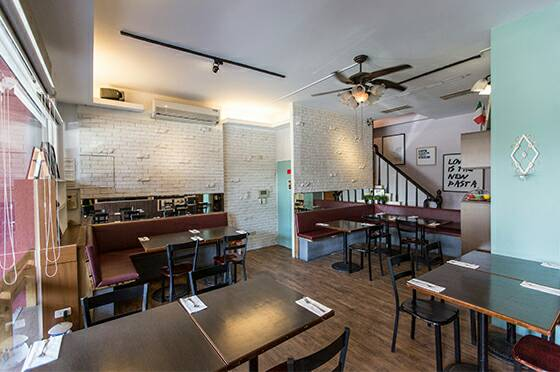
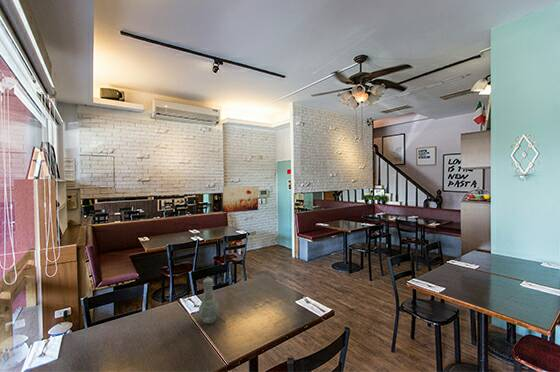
+ wall art (241, 198)
+ vase (209, 298)
